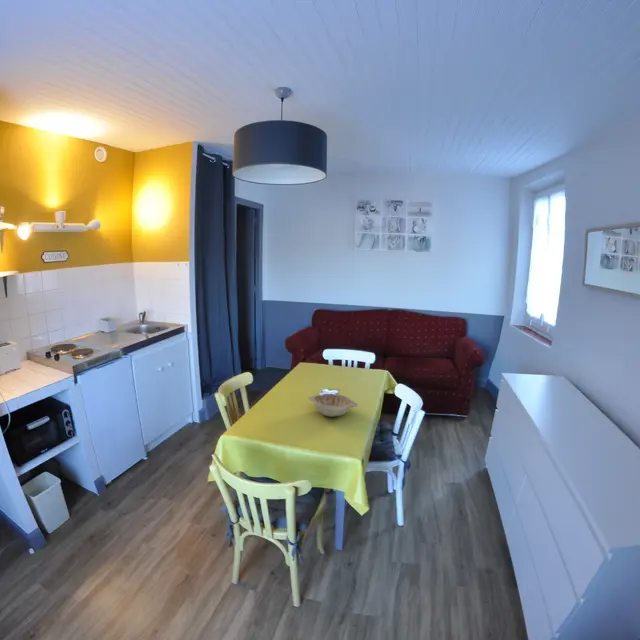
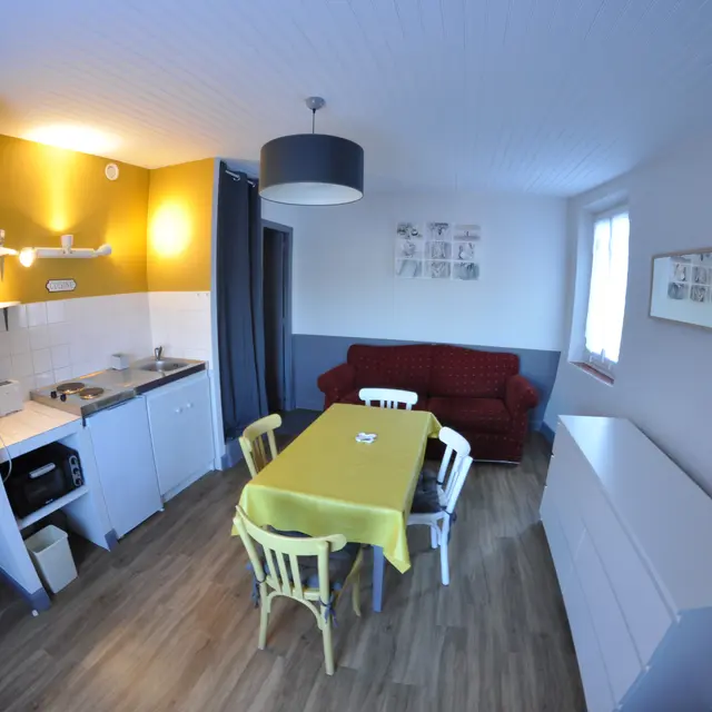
- decorative bowl (332, 406)
